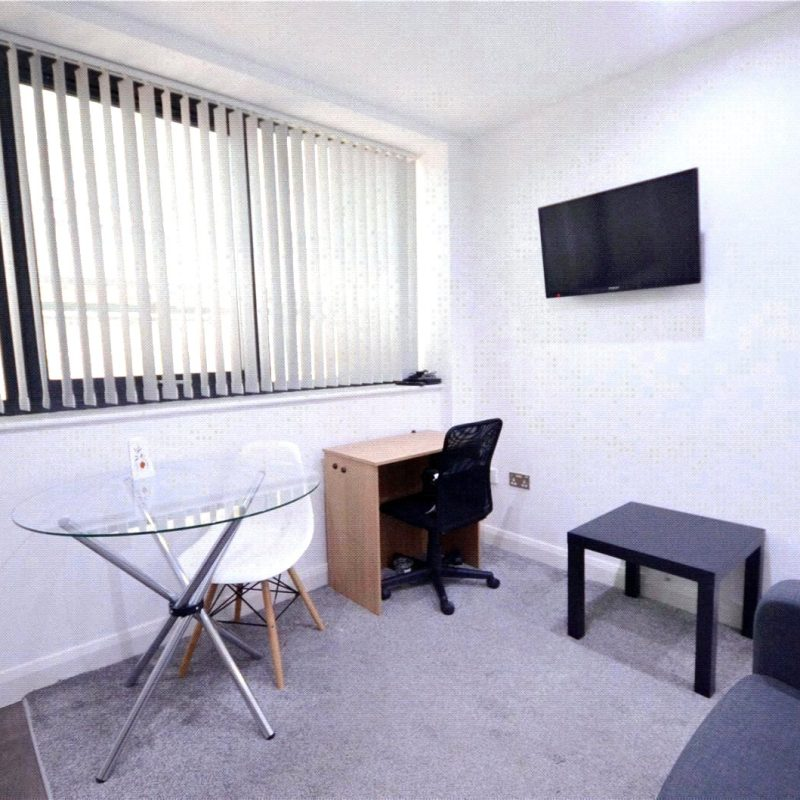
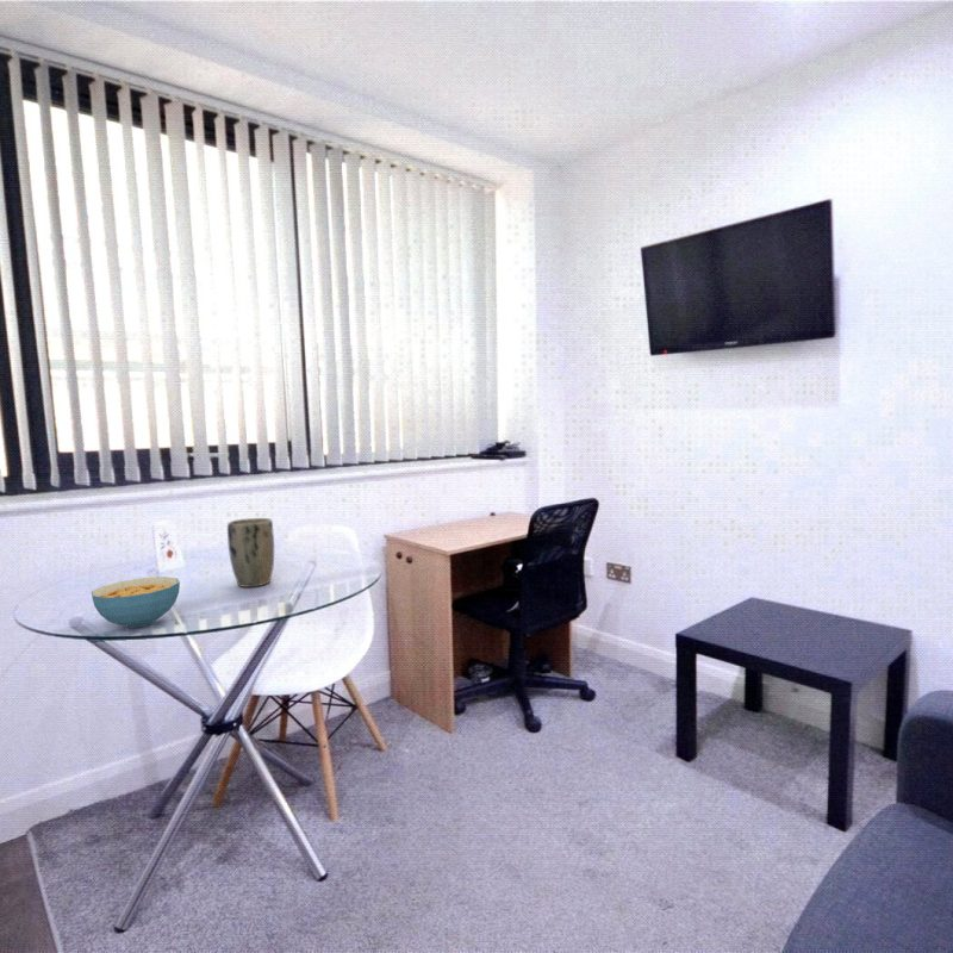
+ plant pot (251, 552)
+ cereal bowl (138, 605)
